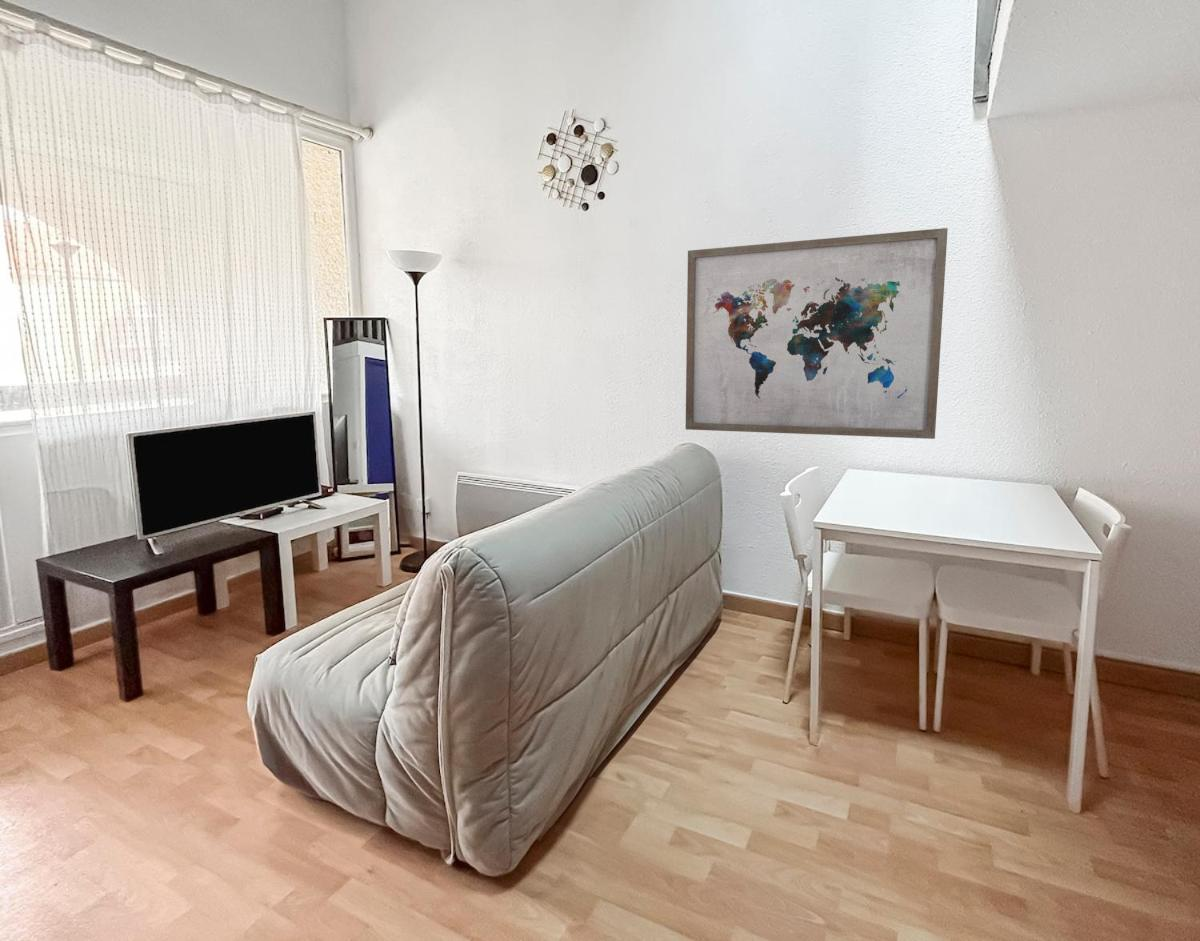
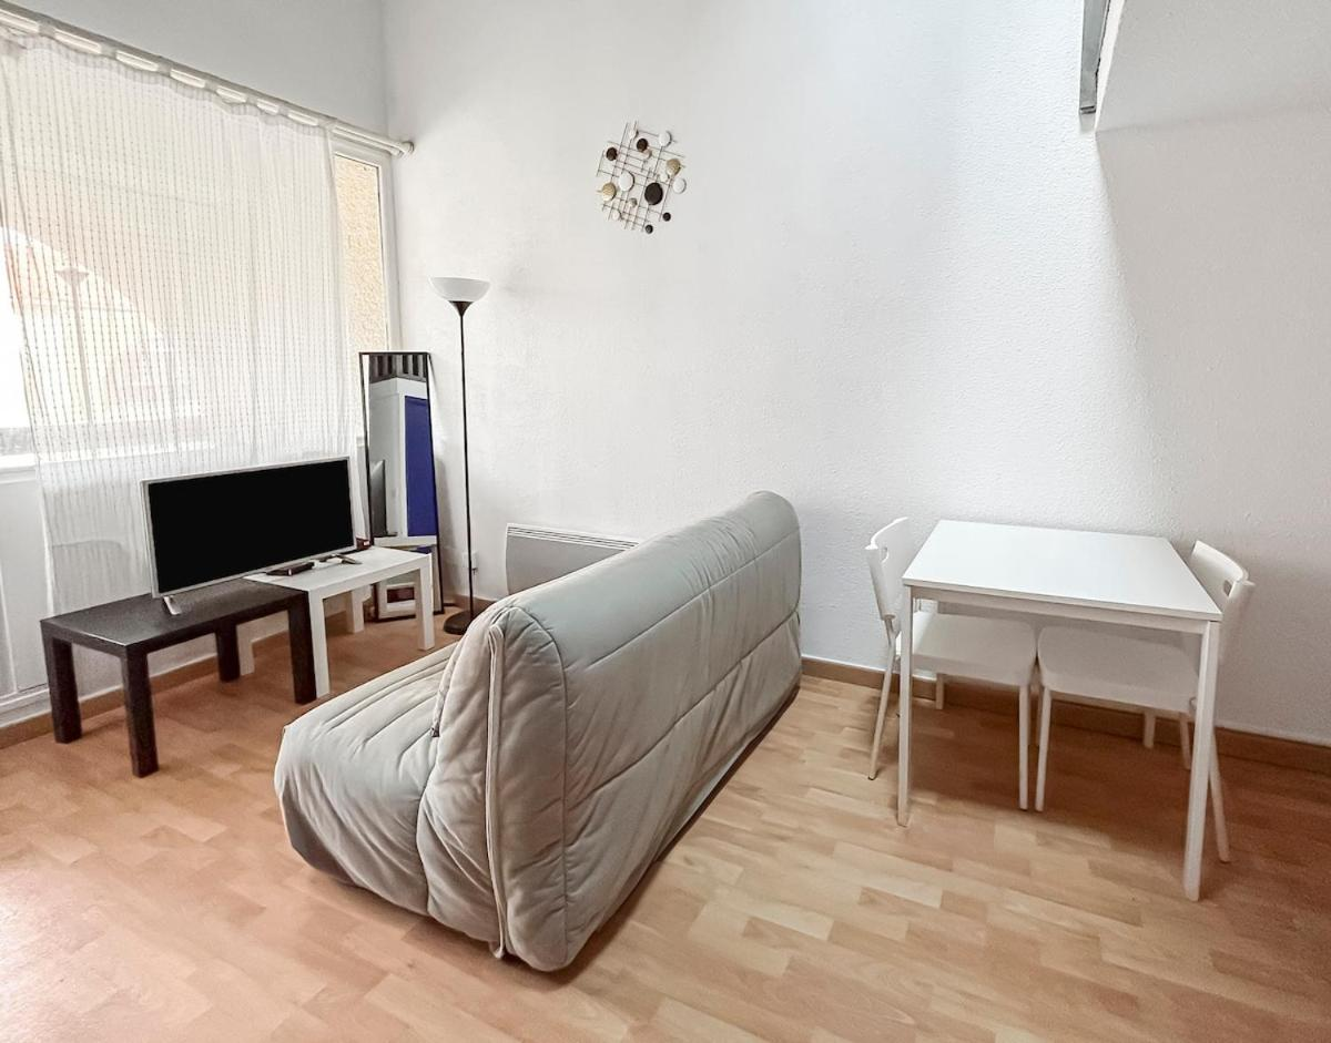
- wall art (803, 338)
